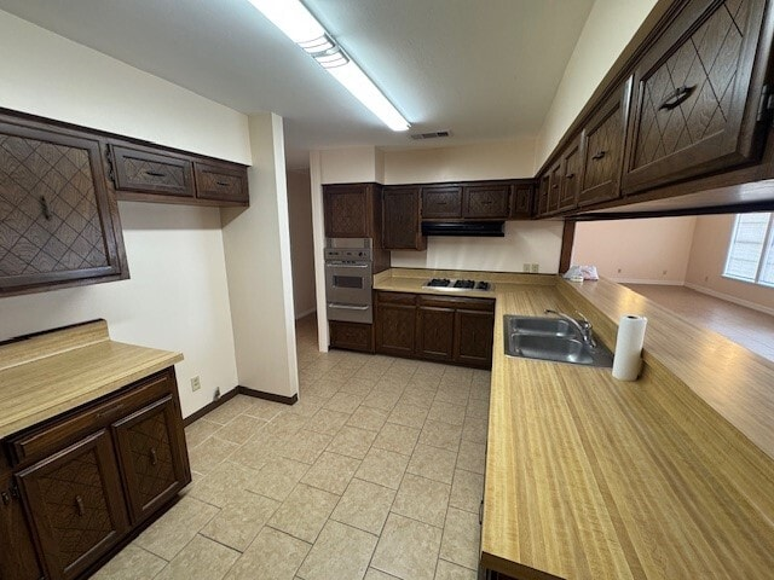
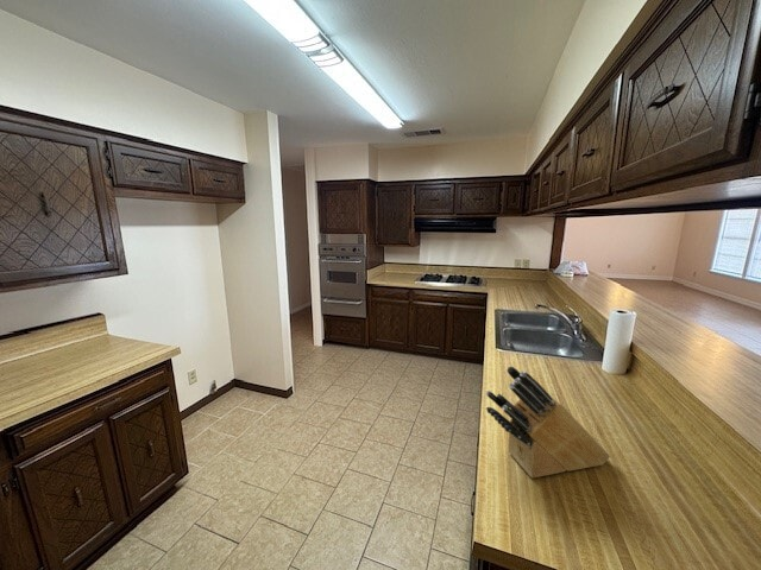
+ knife block (547, 413)
